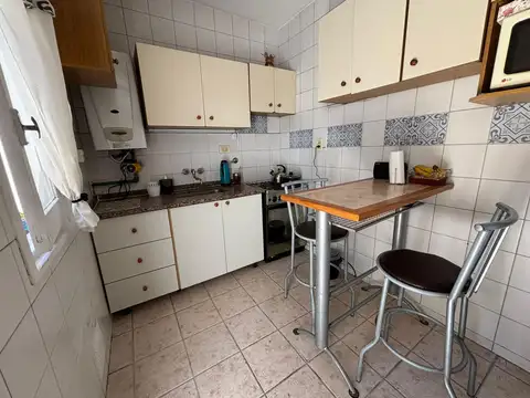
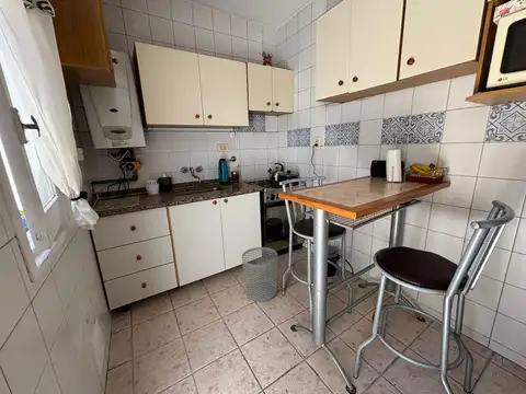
+ waste bin (260, 273)
